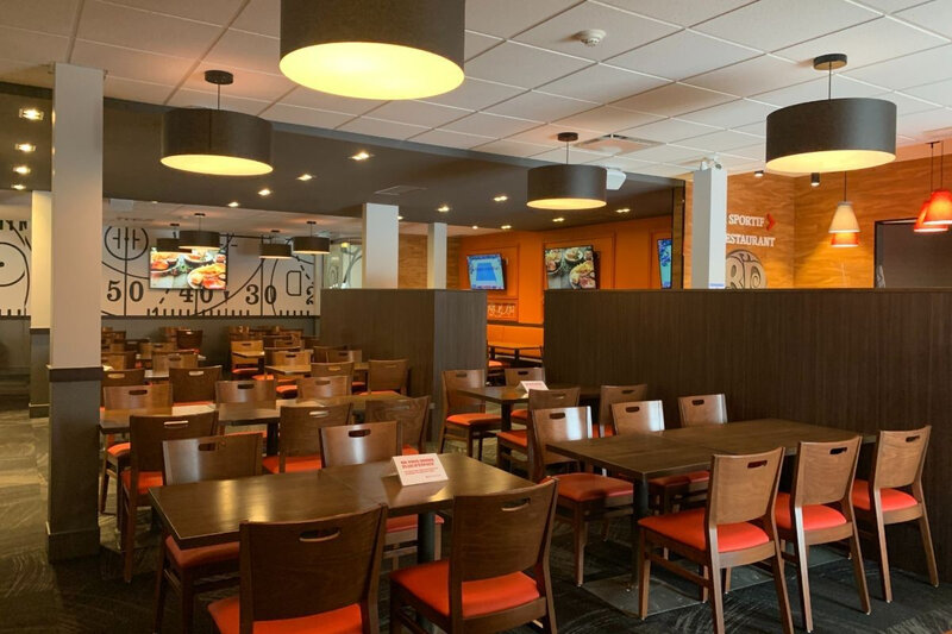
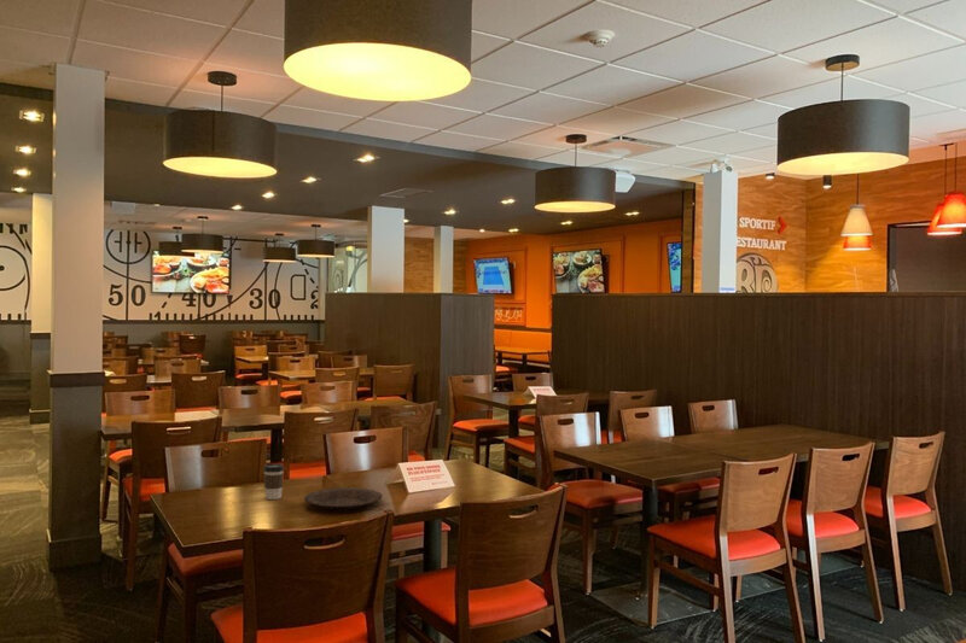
+ plate (343, 499)
+ coffee cup (273, 481)
